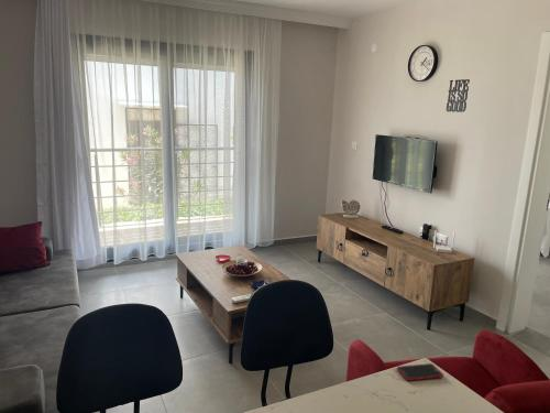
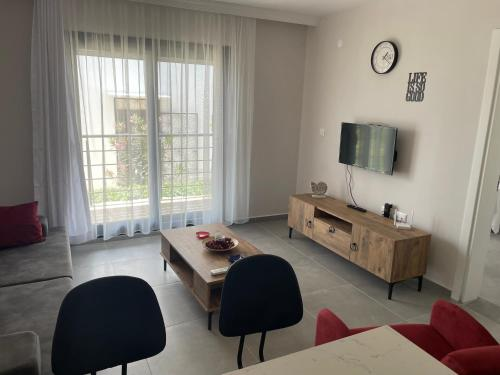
- cell phone (419, 371)
